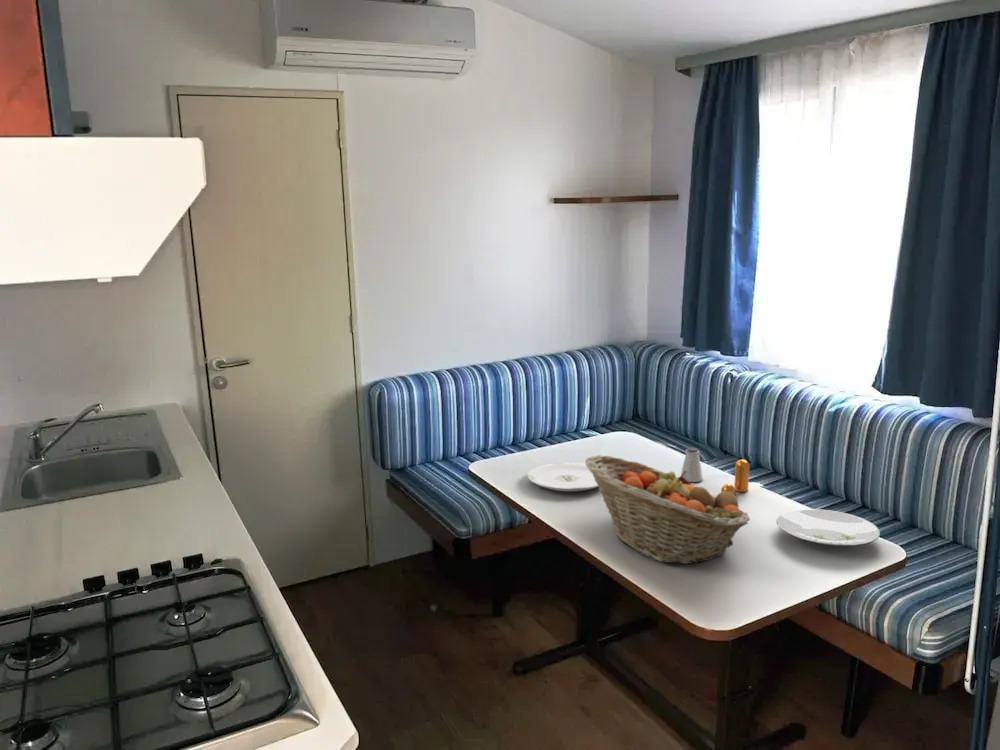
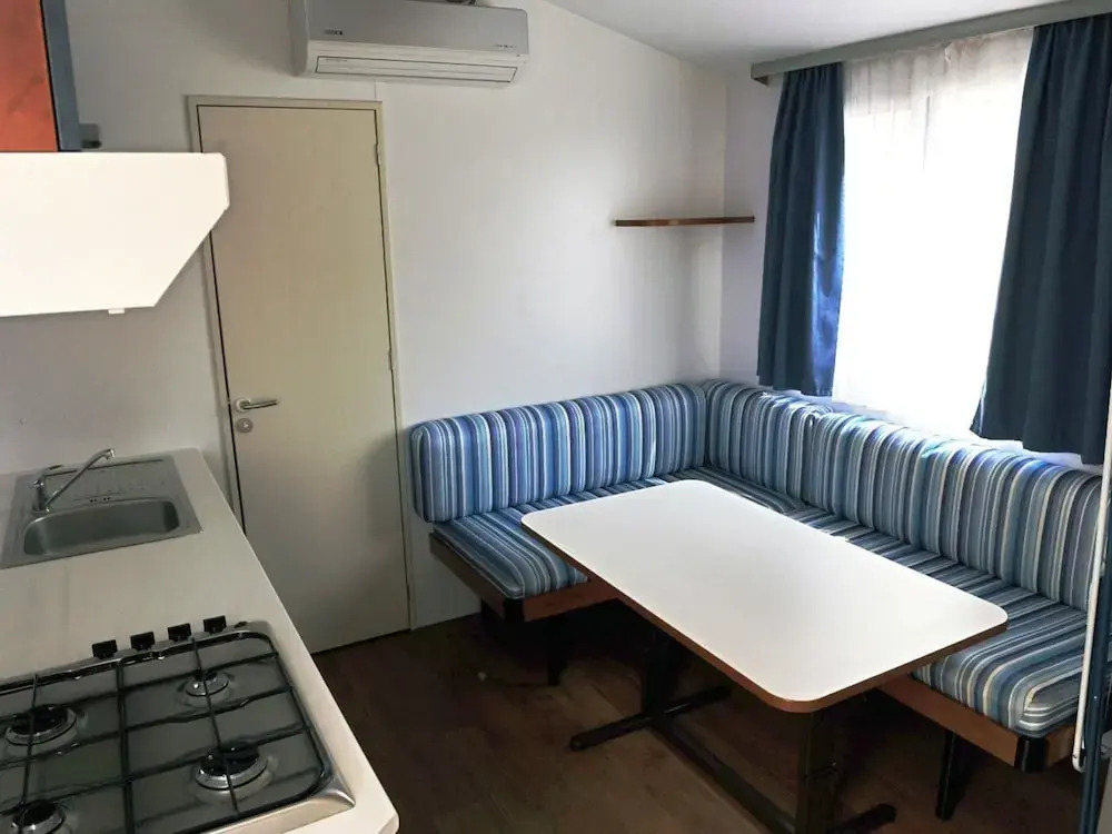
- fruit basket (663, 501)
- saltshaker (692, 463)
- plate (826, 531)
- pepper shaker (735, 476)
- plate (568, 478)
